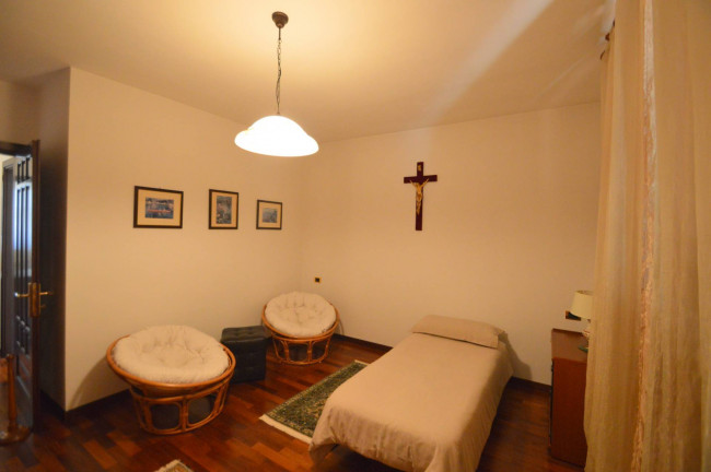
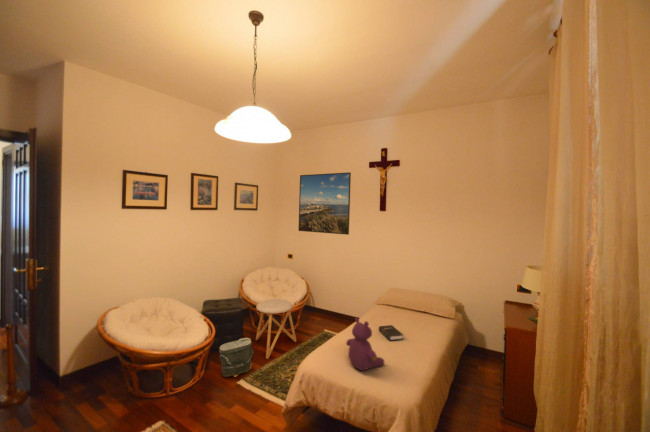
+ hardback book (390, 332)
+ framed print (323, 203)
+ teddy bear (366, 341)
+ stool (270, 326)
+ bag (236, 358)
